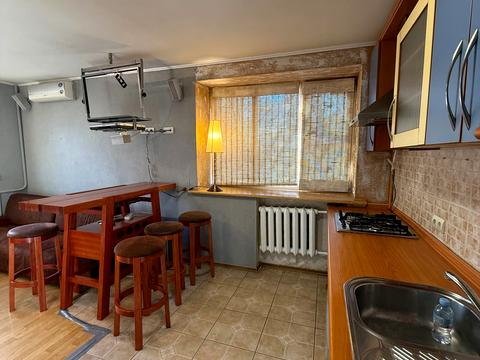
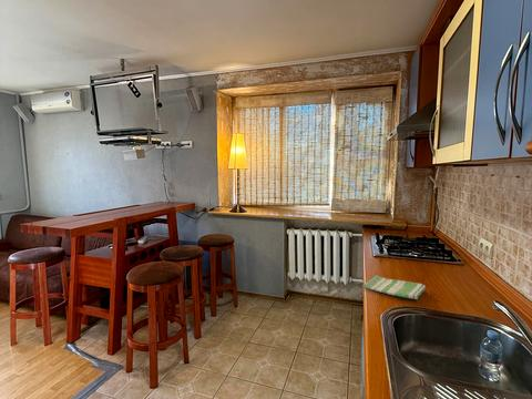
+ dish towel (393, 286)
